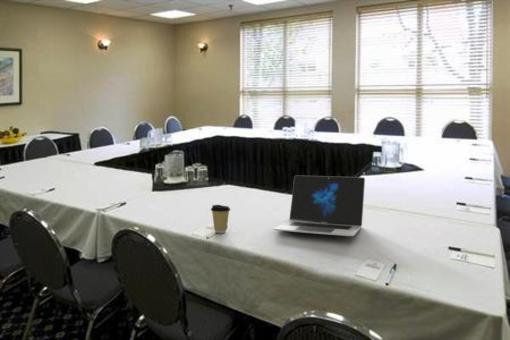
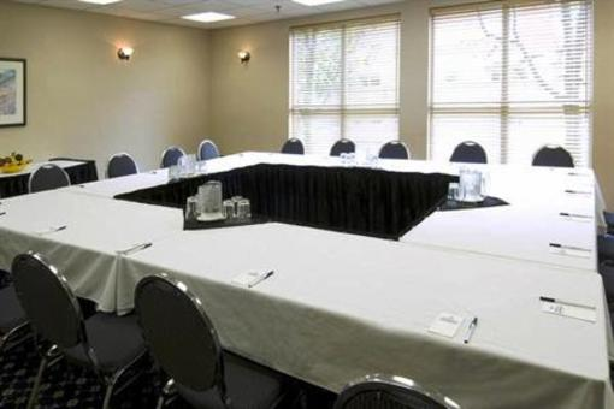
- laptop (320, 203)
- coffee cup (220, 218)
